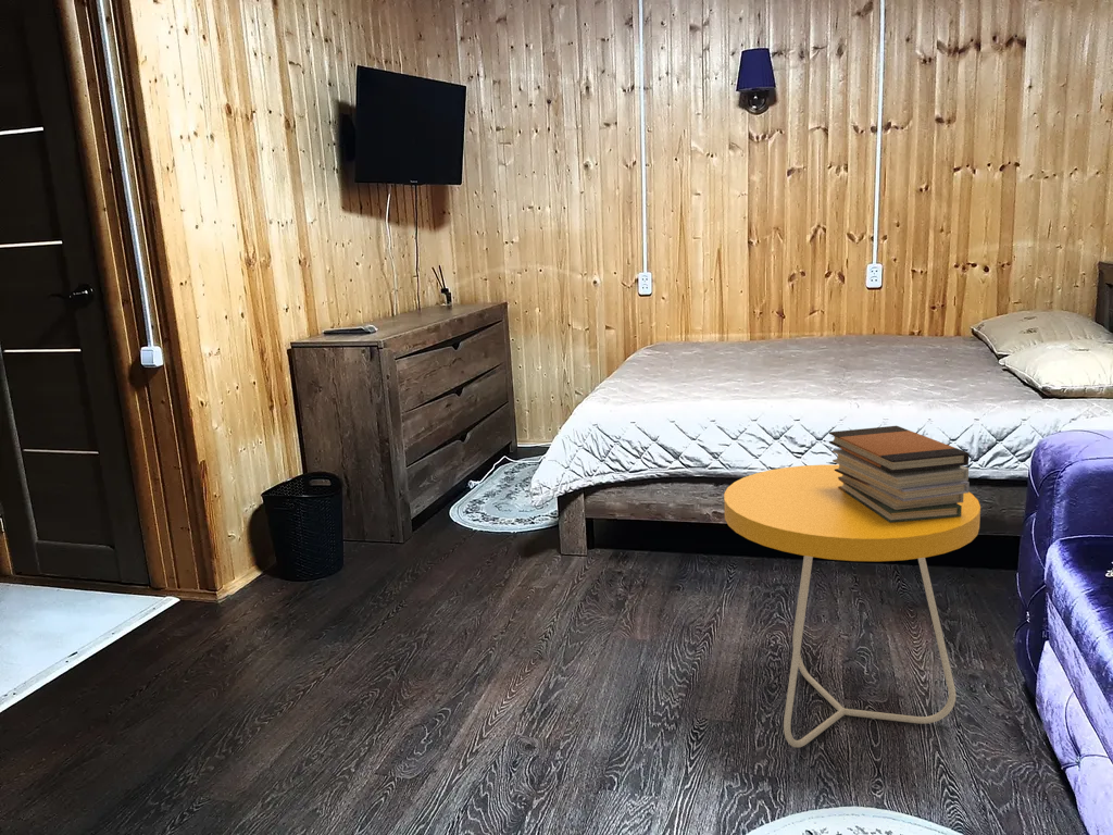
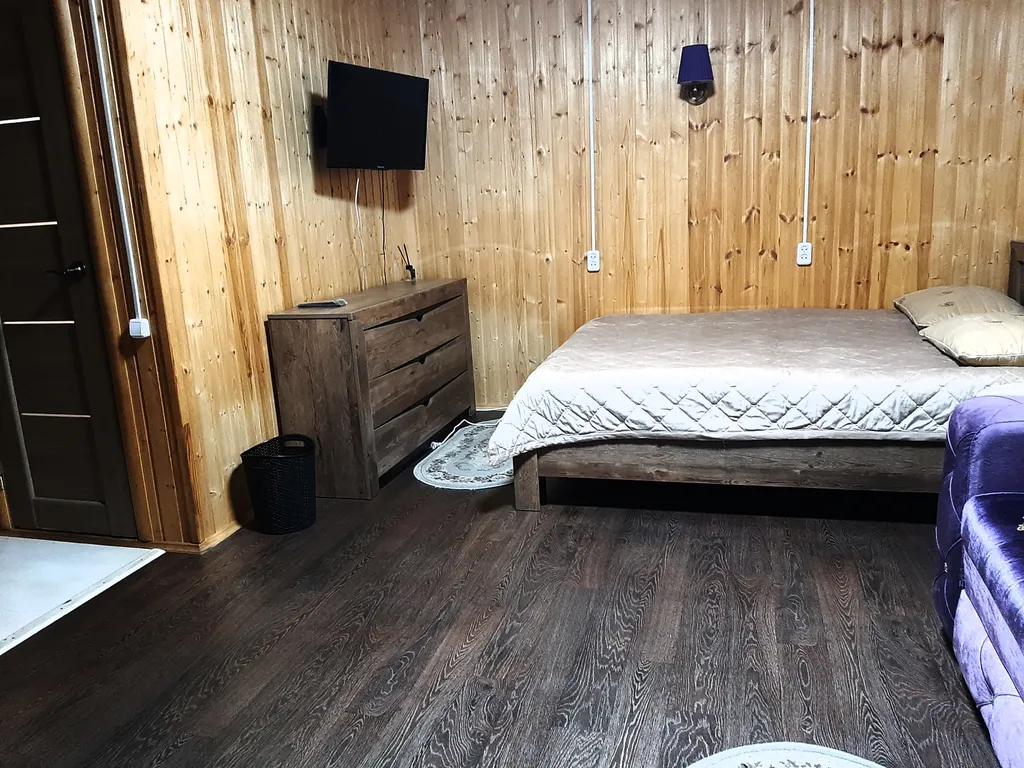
- book stack (896, 471)
- side table (806, 599)
